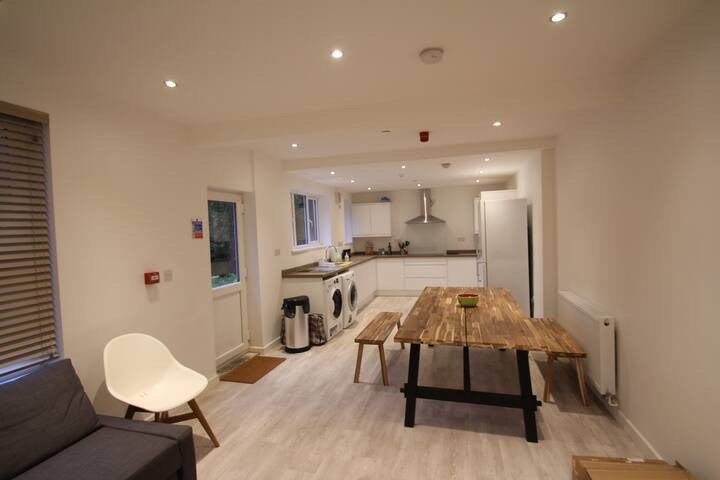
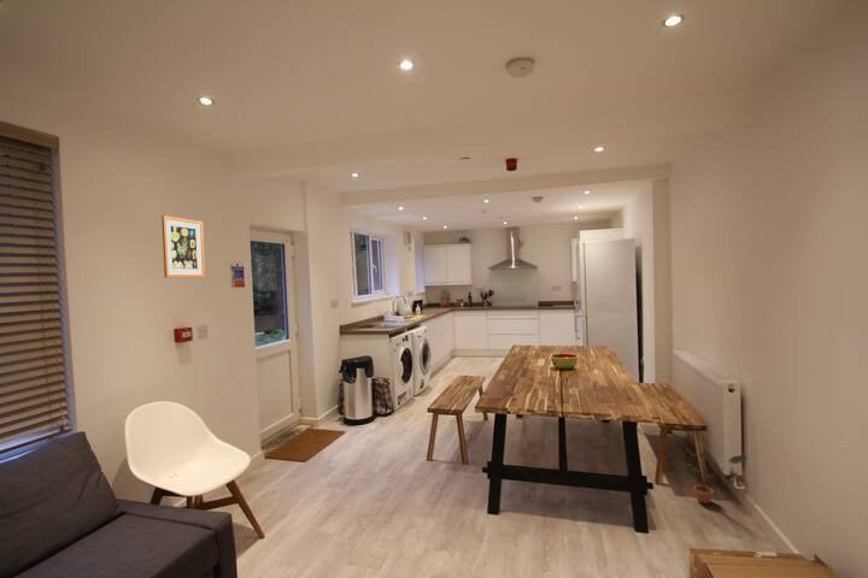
+ potted plant (709, 474)
+ wall art (184, 248)
